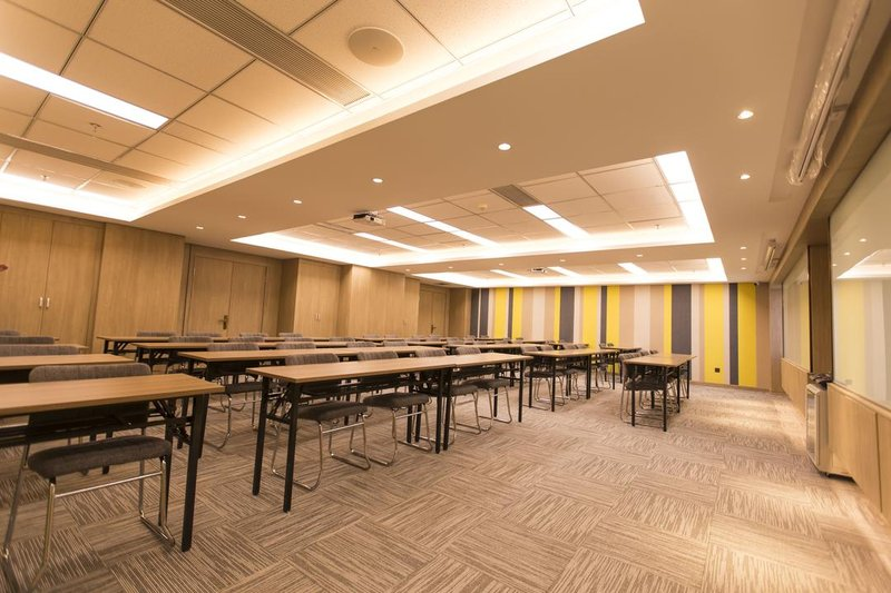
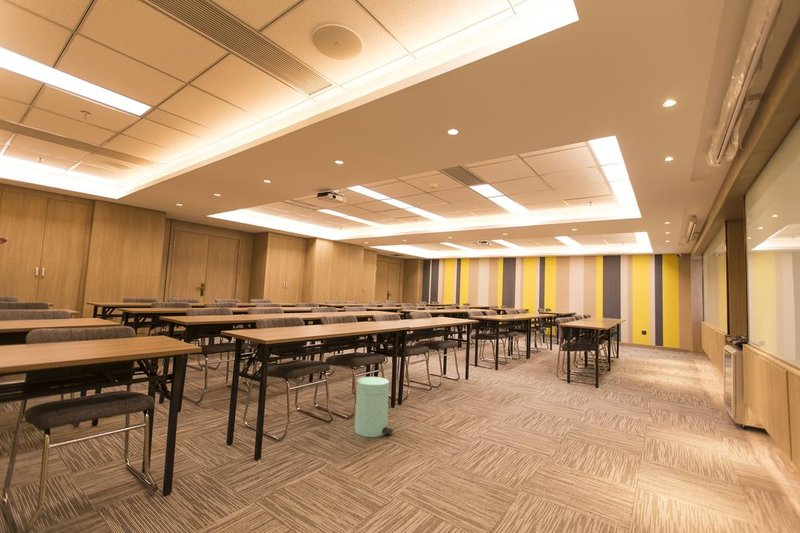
+ trash can (374, 405)
